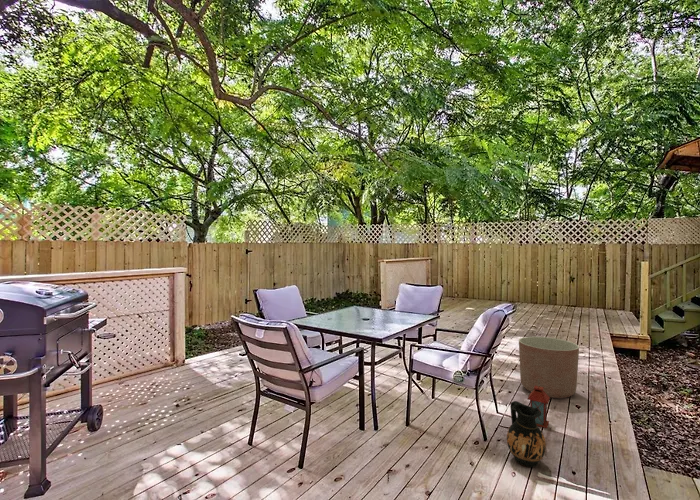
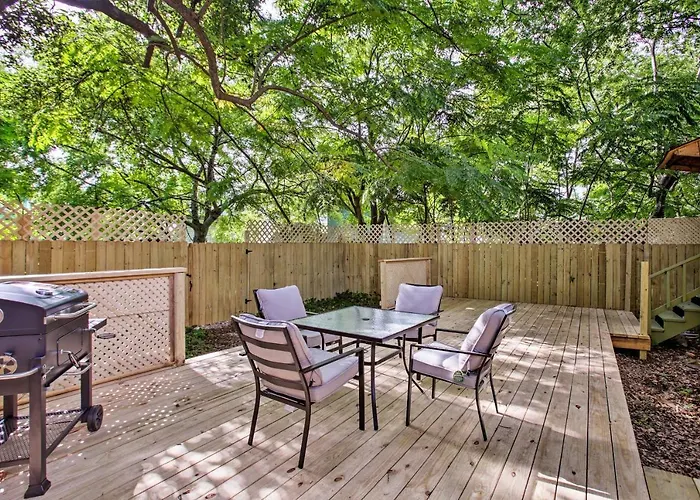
- ceramic jug (524, 433)
- lantern (538, 400)
- planter (547, 366)
